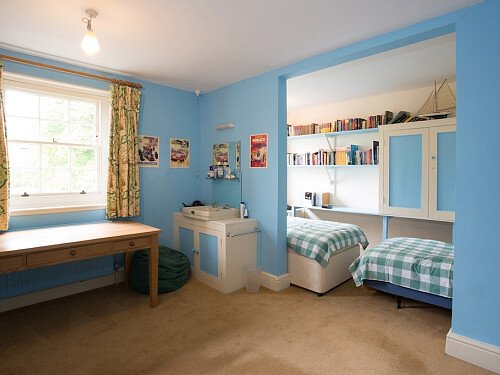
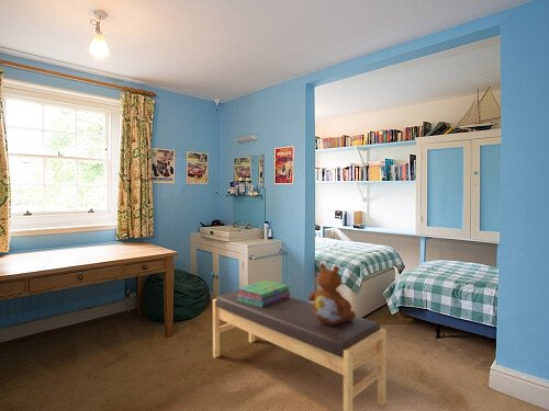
+ teddy bear (334, 292)
+ bench (288, 342)
+ stack of books (264, 292)
